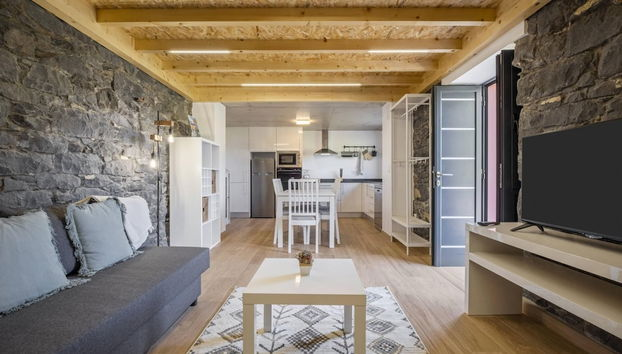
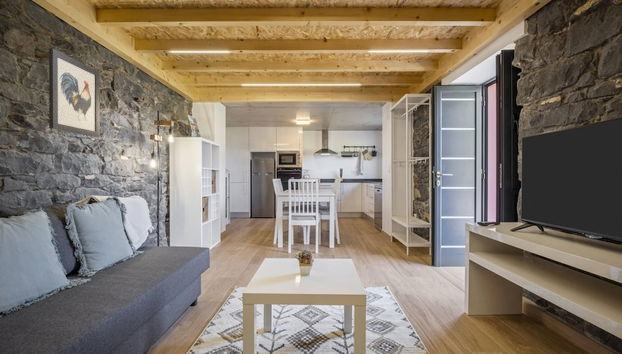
+ wall art (76, 97)
